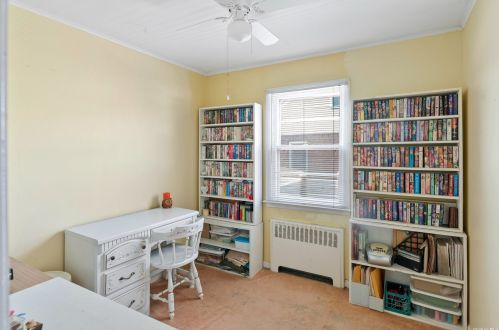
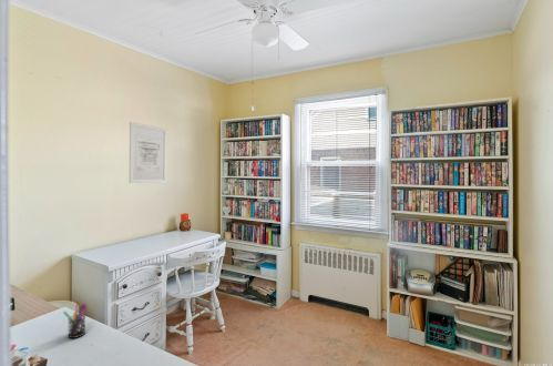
+ wall art (149, 154)
+ pen holder (74, 319)
